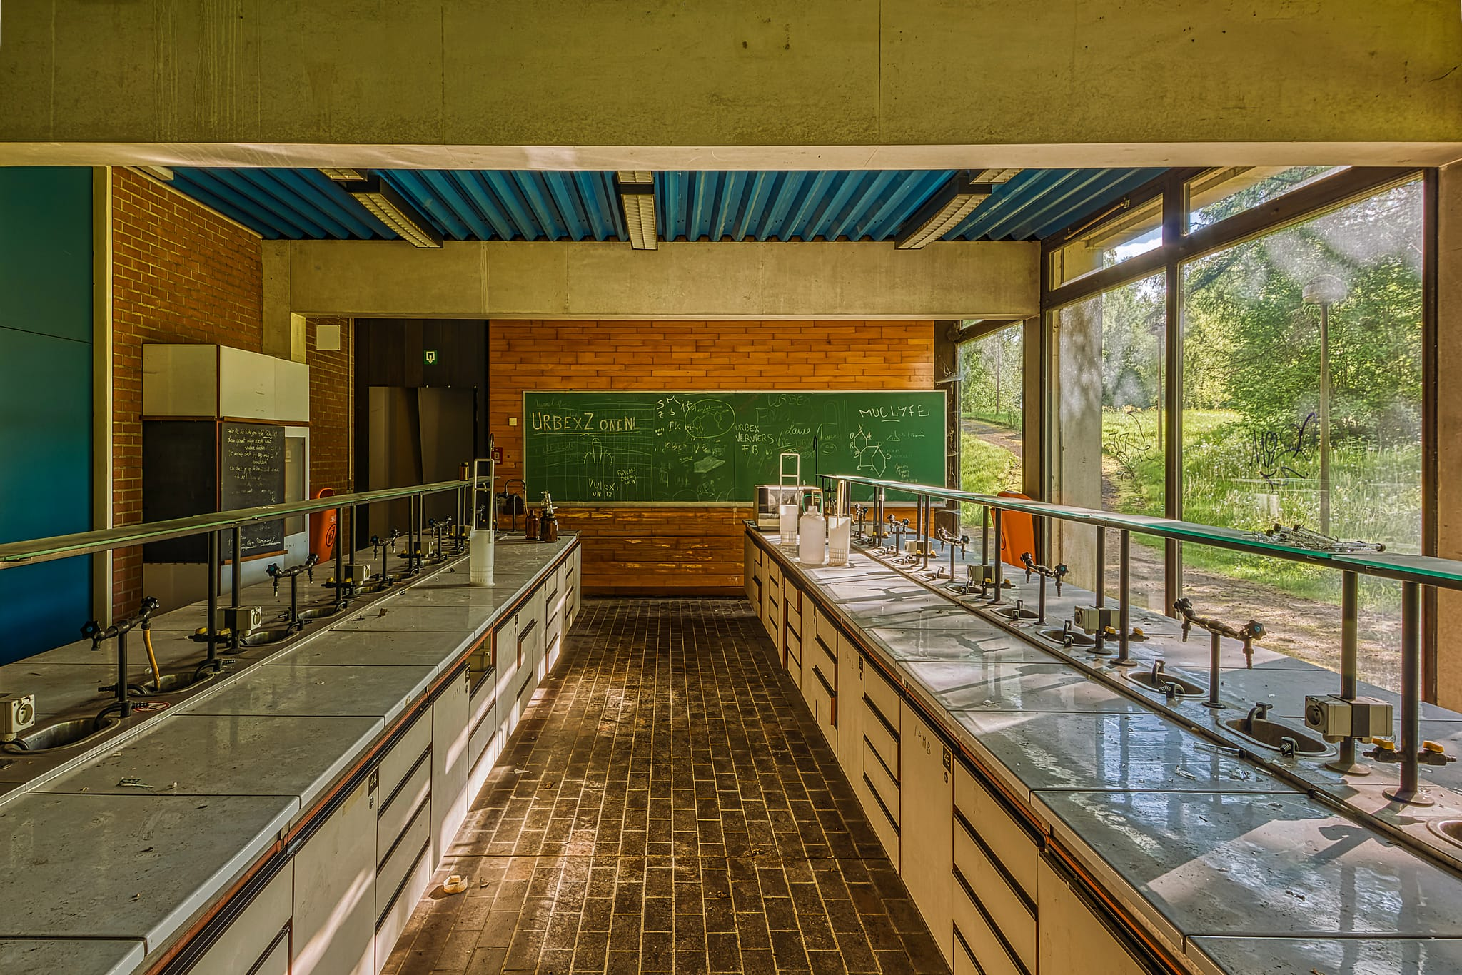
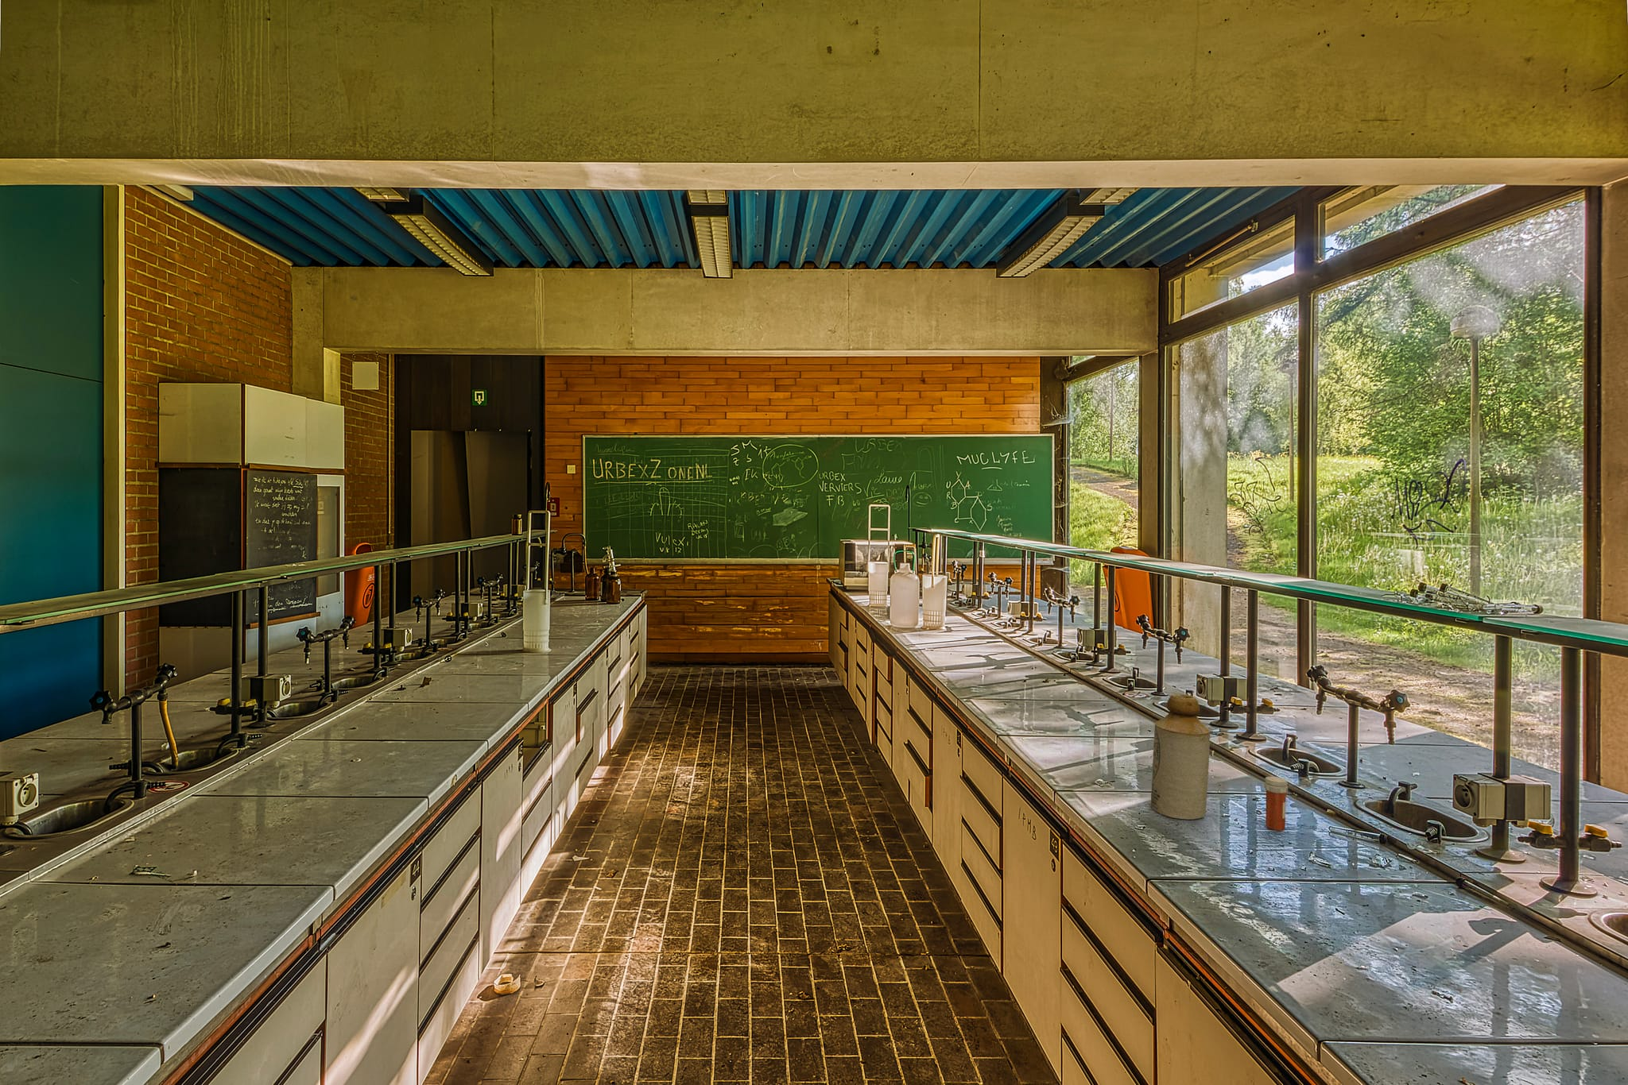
+ medicine (1276, 803)
+ bottle (1180, 752)
